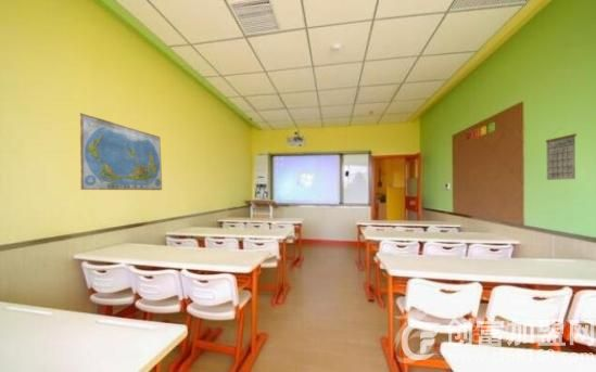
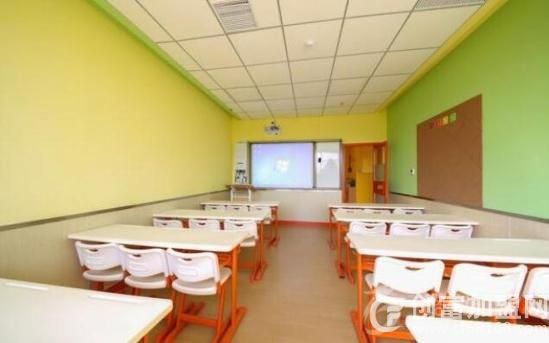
- calendar (560, 153)
- world map (128, 158)
